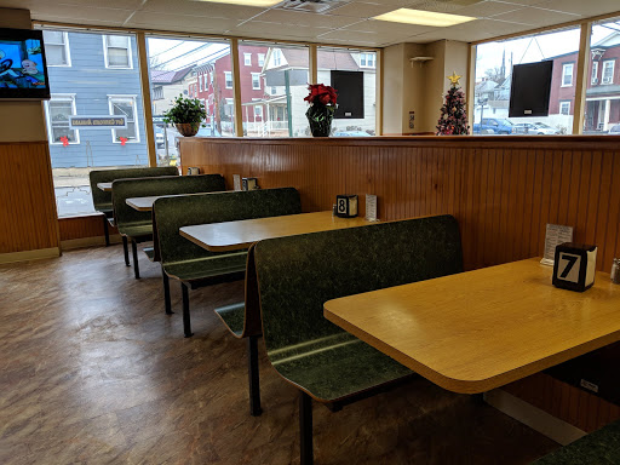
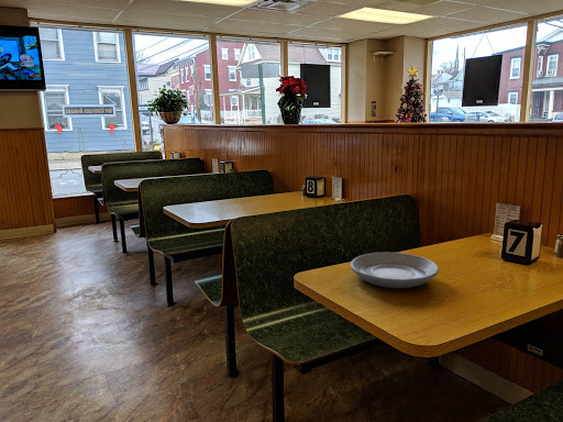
+ plate (393, 270)
